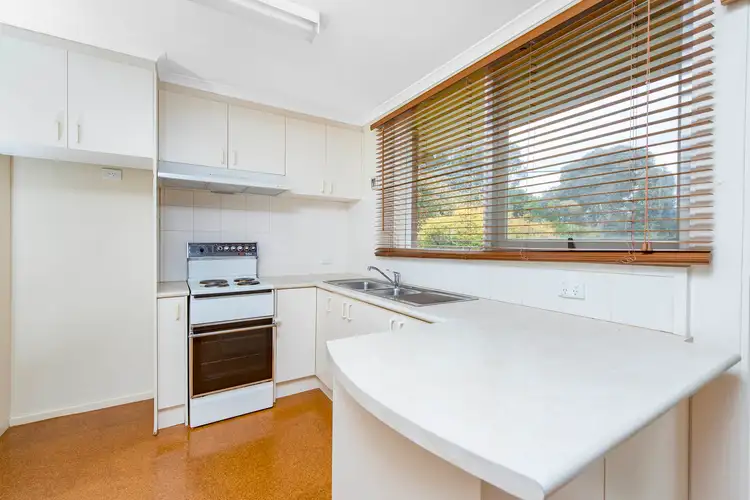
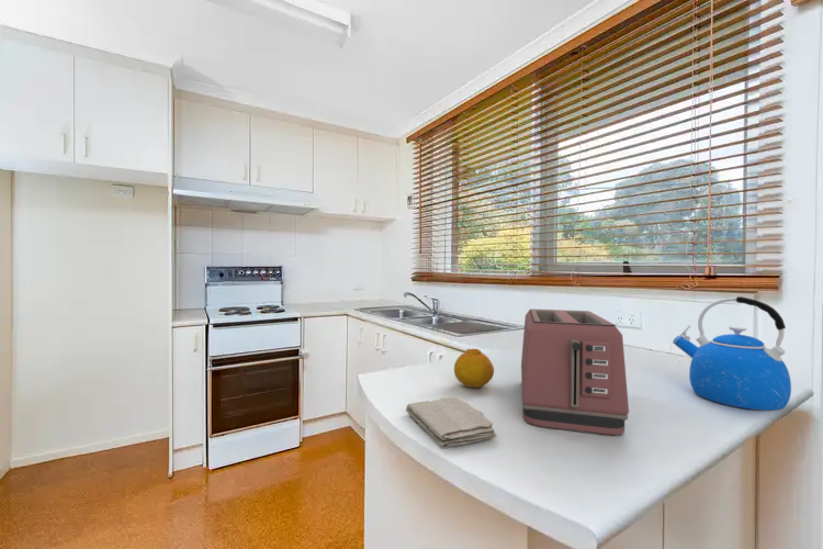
+ kettle (725, 345)
+ fruit (473, 367)
+ washcloth (448, 417)
+ toaster (565, 360)
